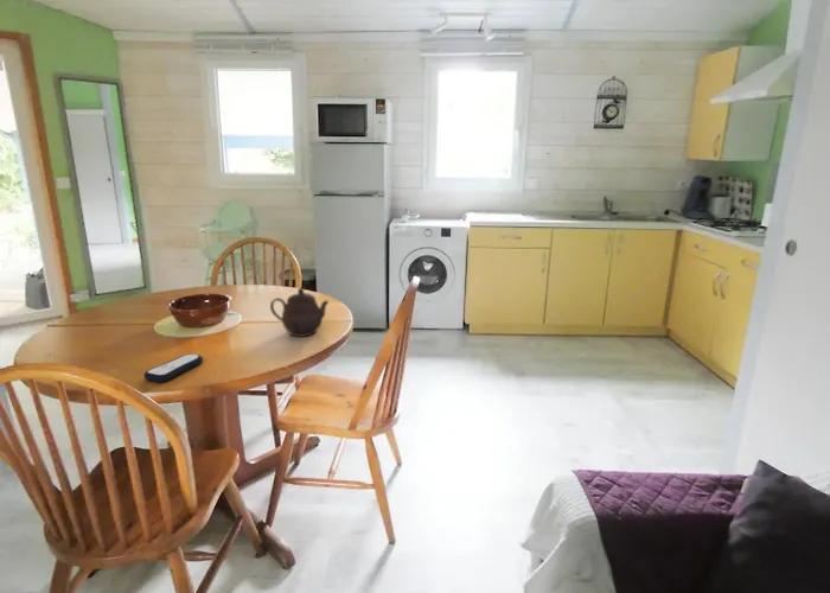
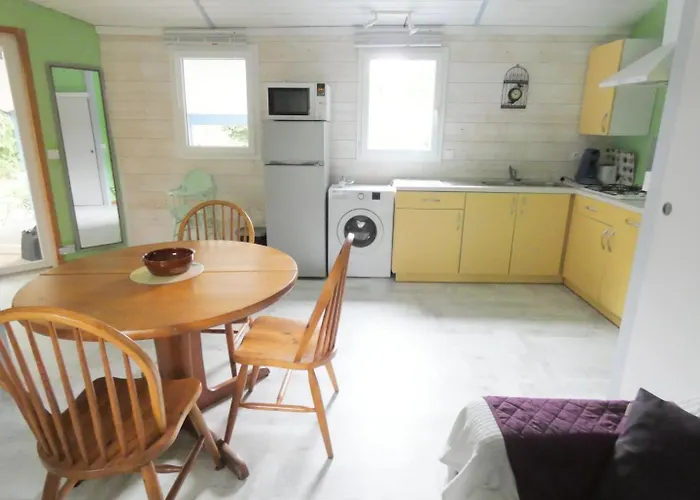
- teapot (299, 310)
- remote control (175, 366)
